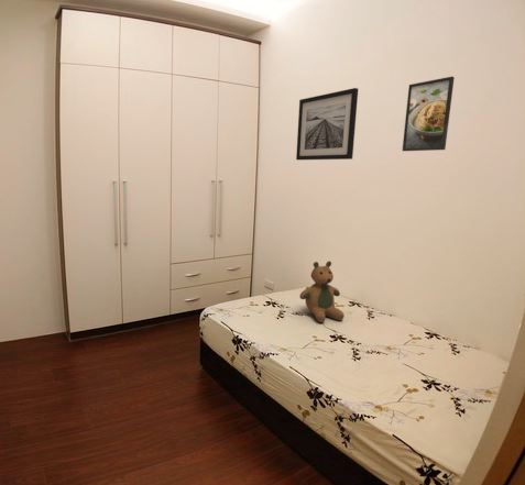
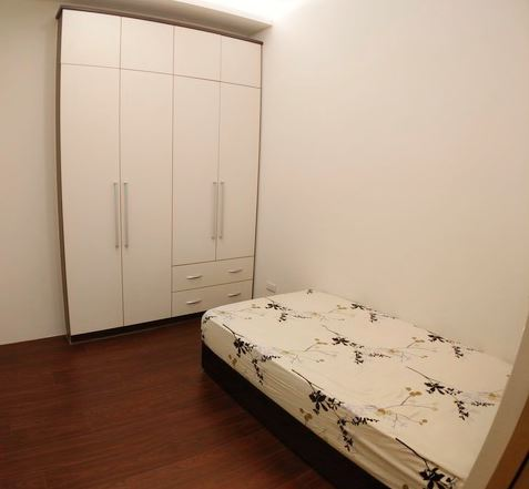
- wall art (324, 126)
- teddy bear (325, 289)
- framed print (426, 115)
